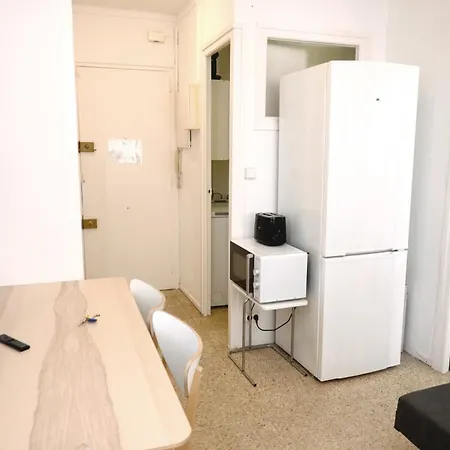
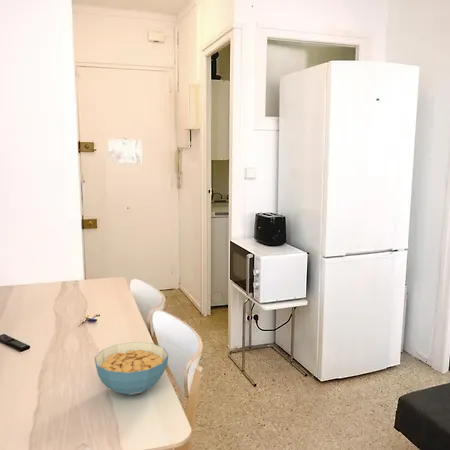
+ cereal bowl (132, 373)
